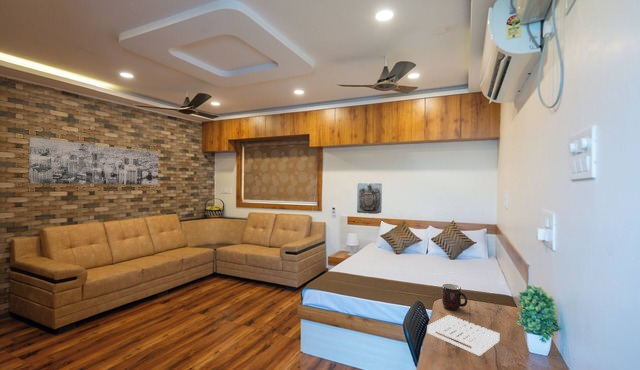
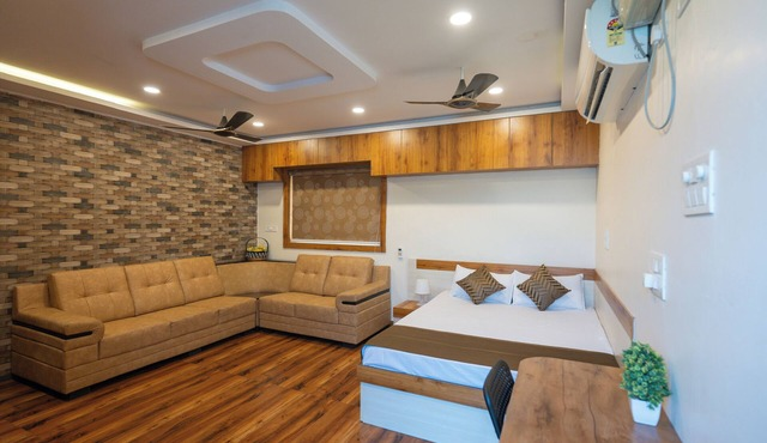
- mug (454, 298)
- pallet (462, 332)
- wall art (104, 165)
- wall sculpture (368, 198)
